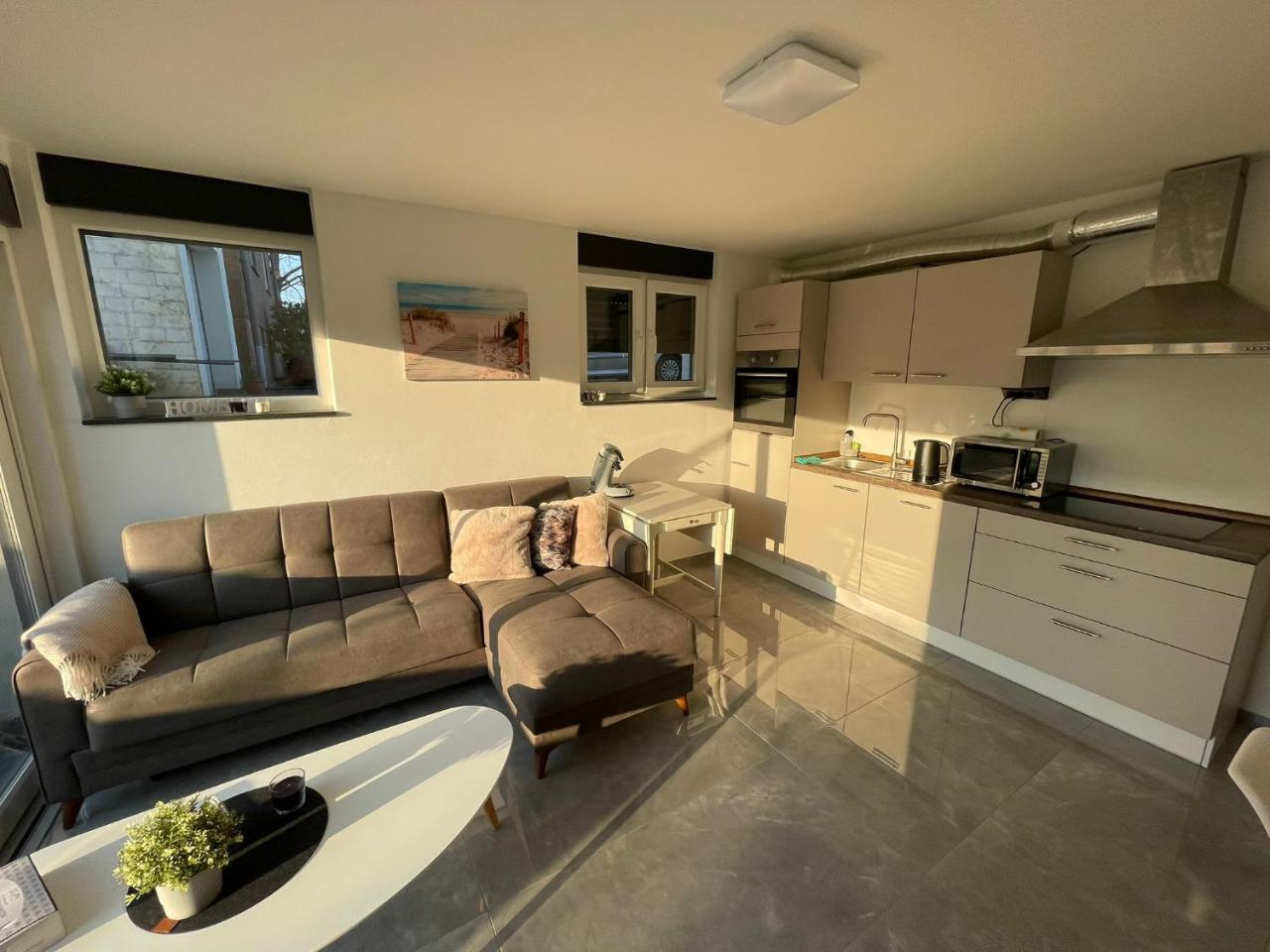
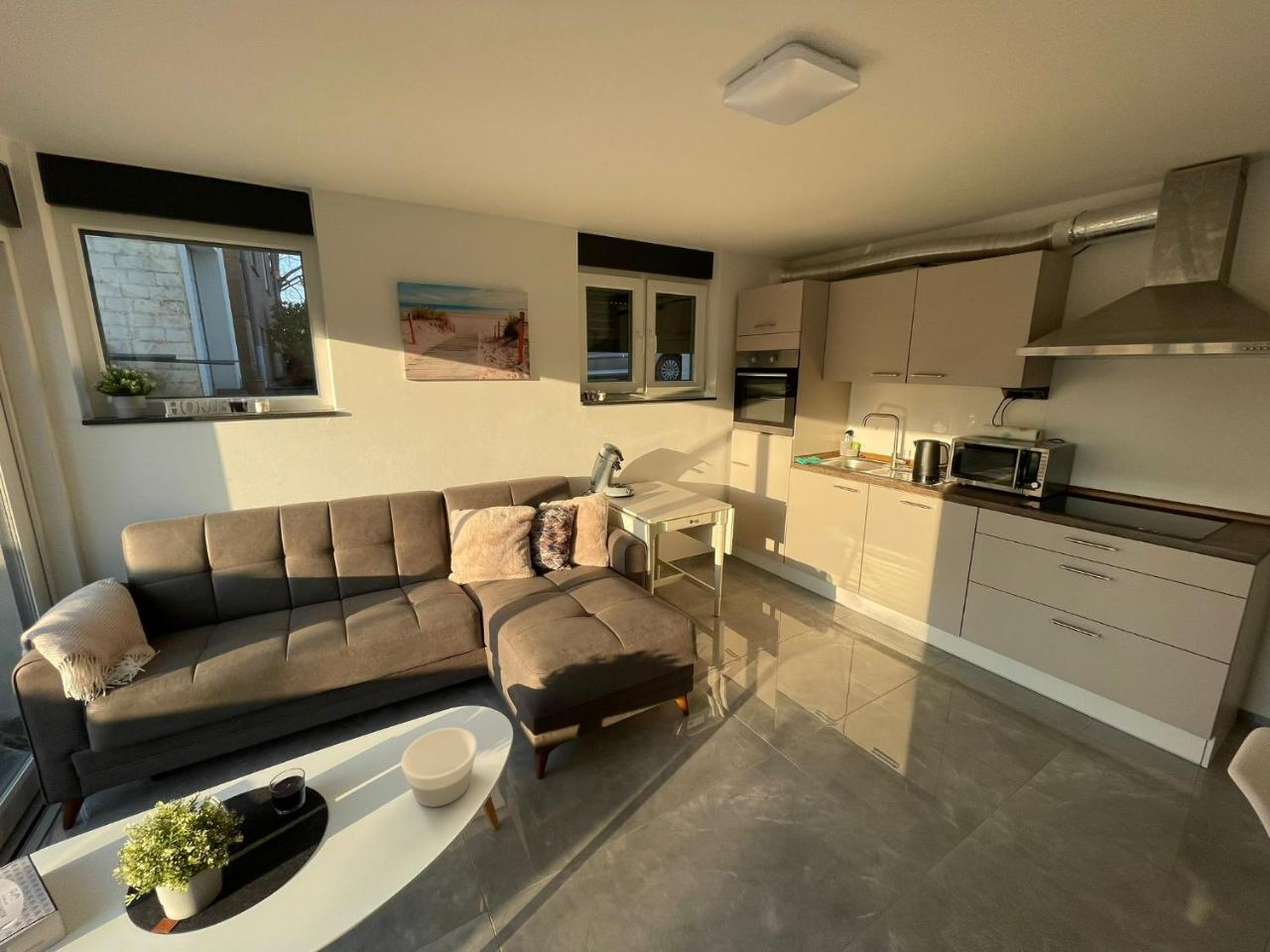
+ bowl (442, 769)
